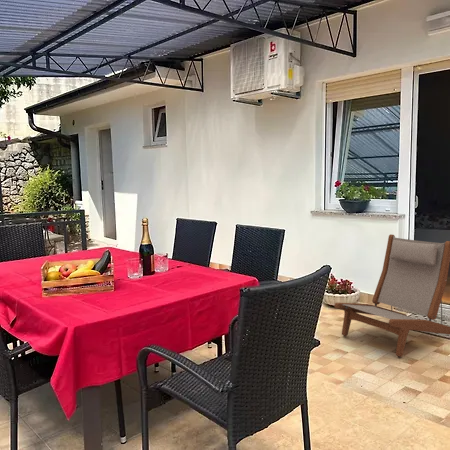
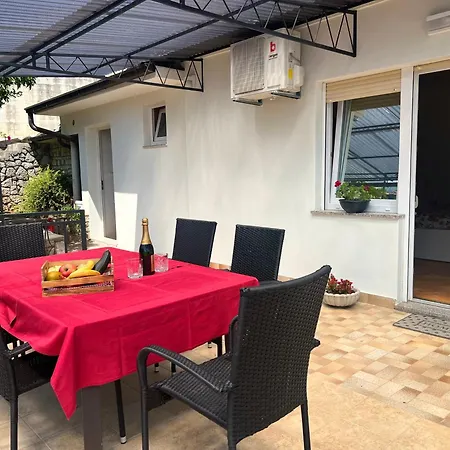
- lounge chair (399, 289)
